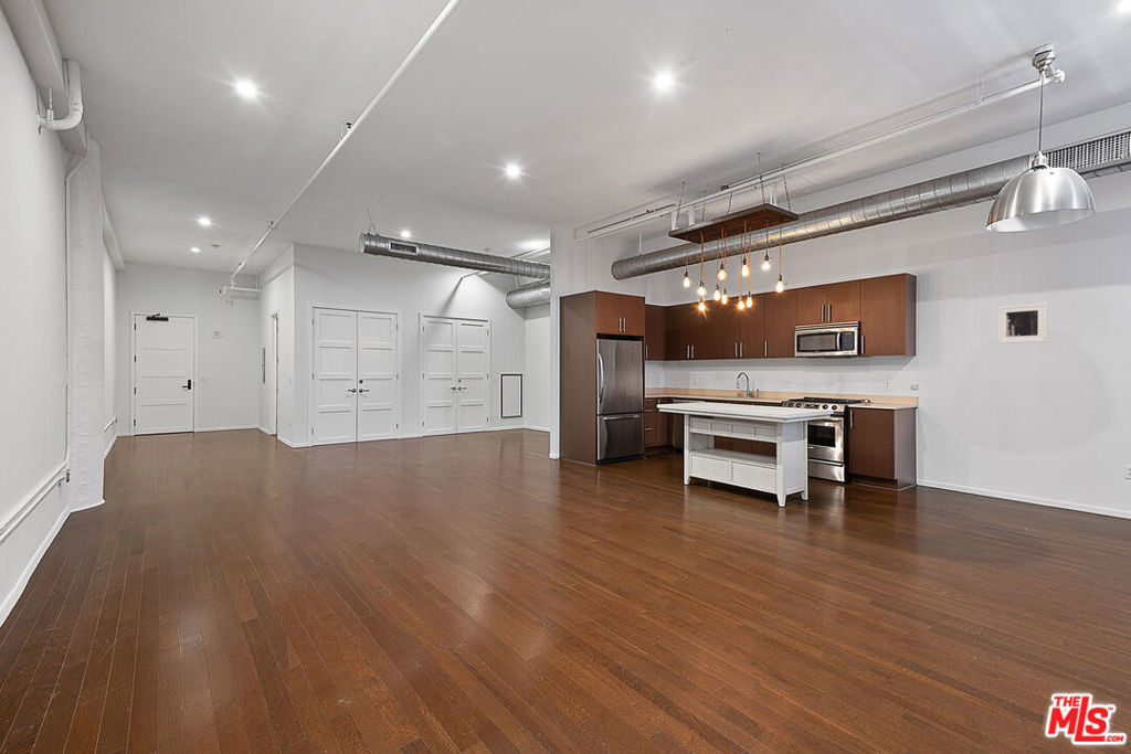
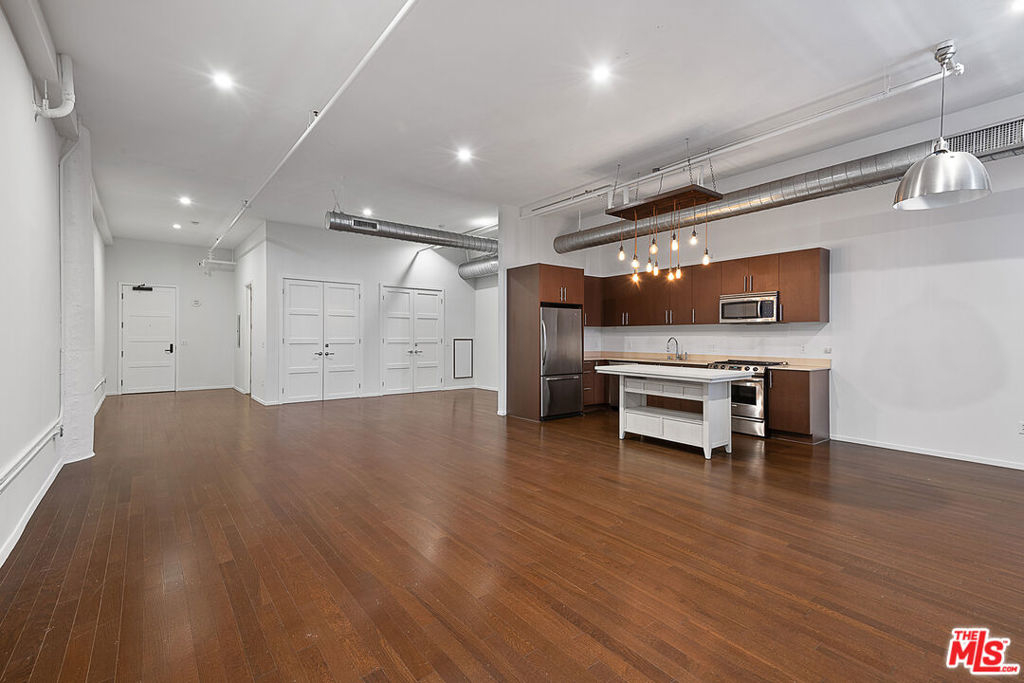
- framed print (1022, 323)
